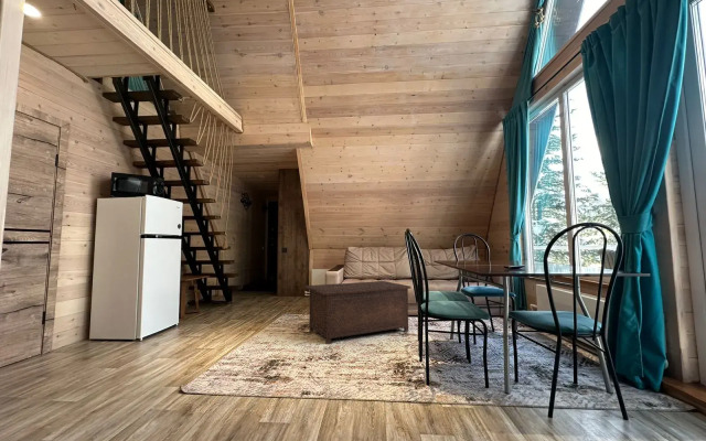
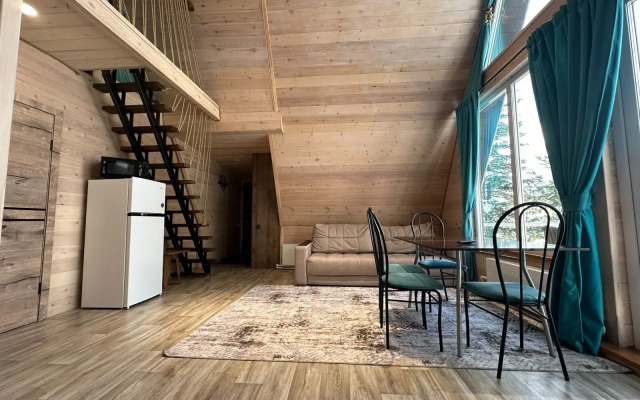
- cabinet (357, 308)
